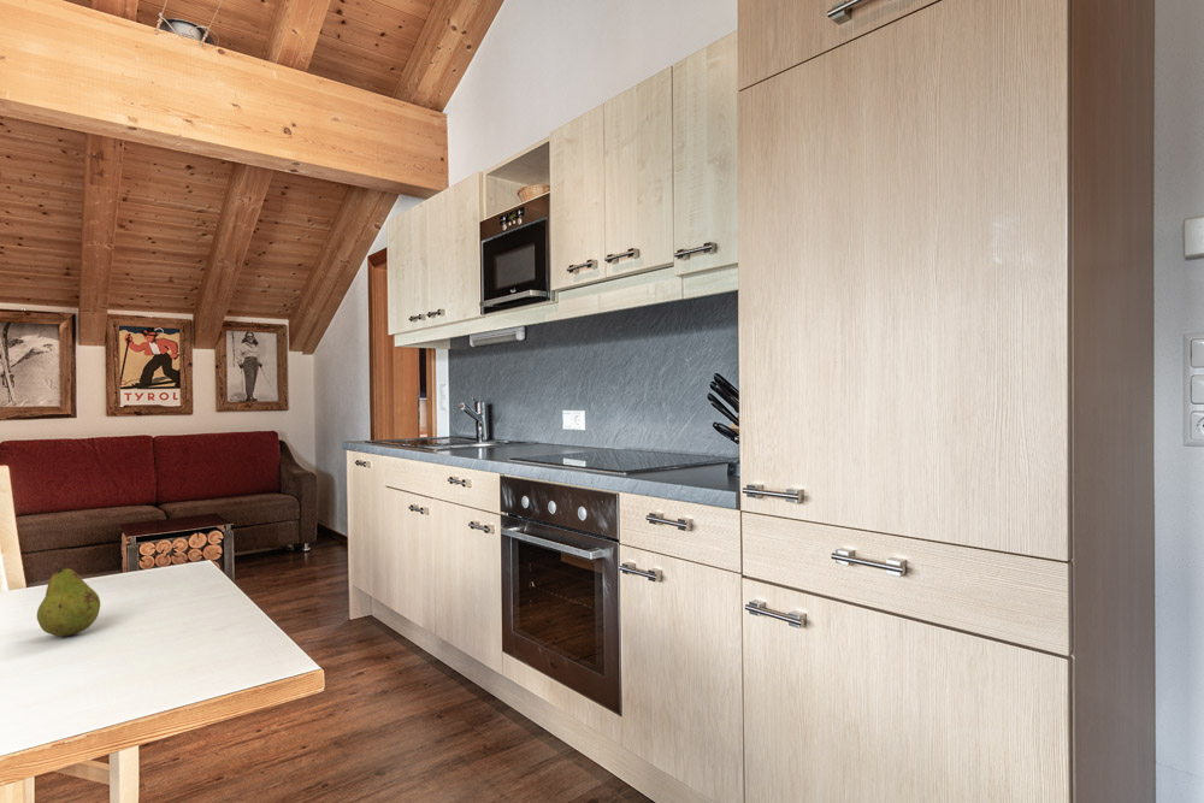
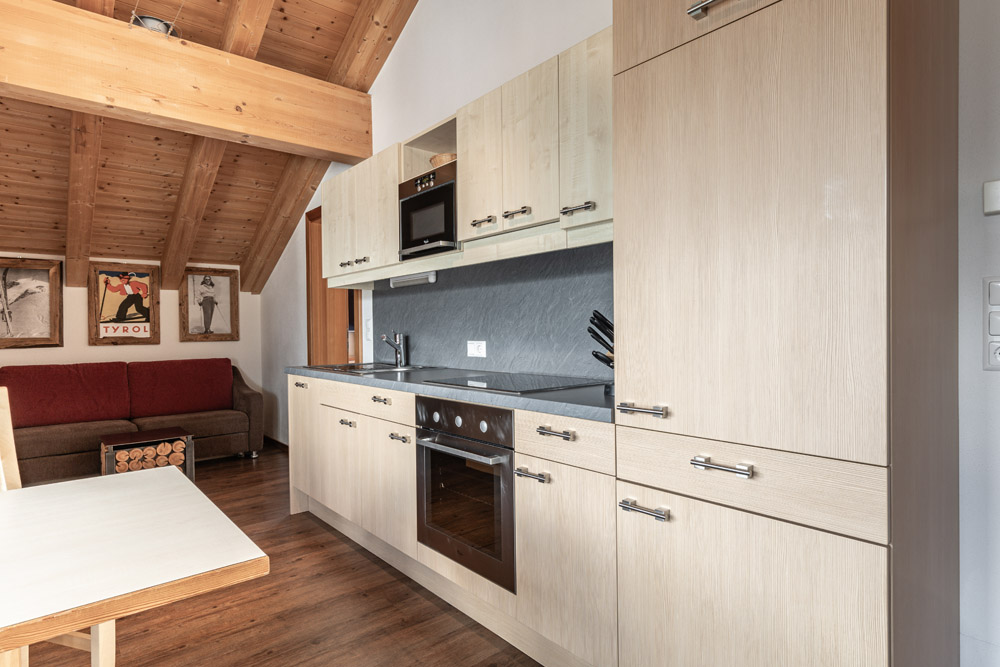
- fruit (70, 597)
